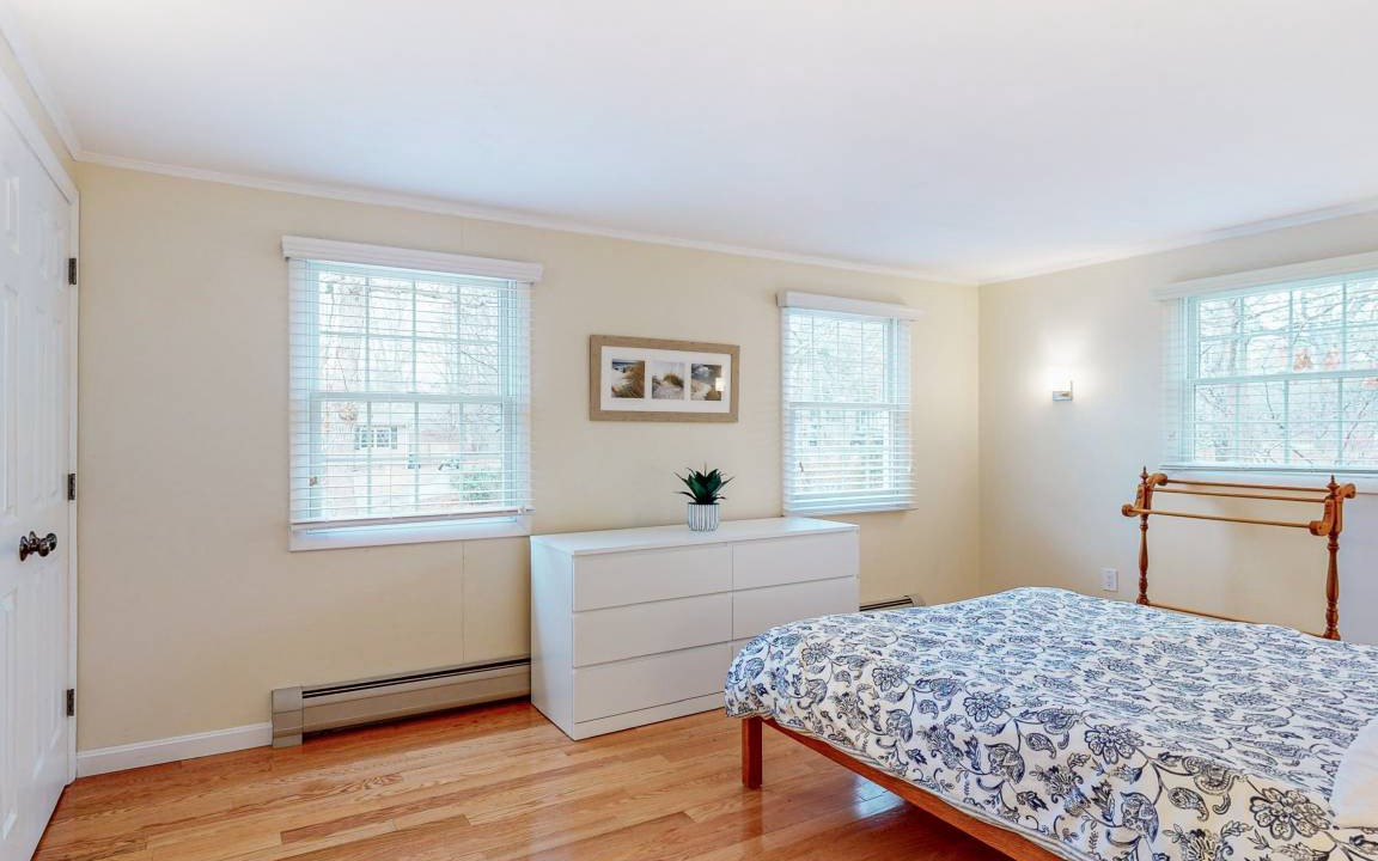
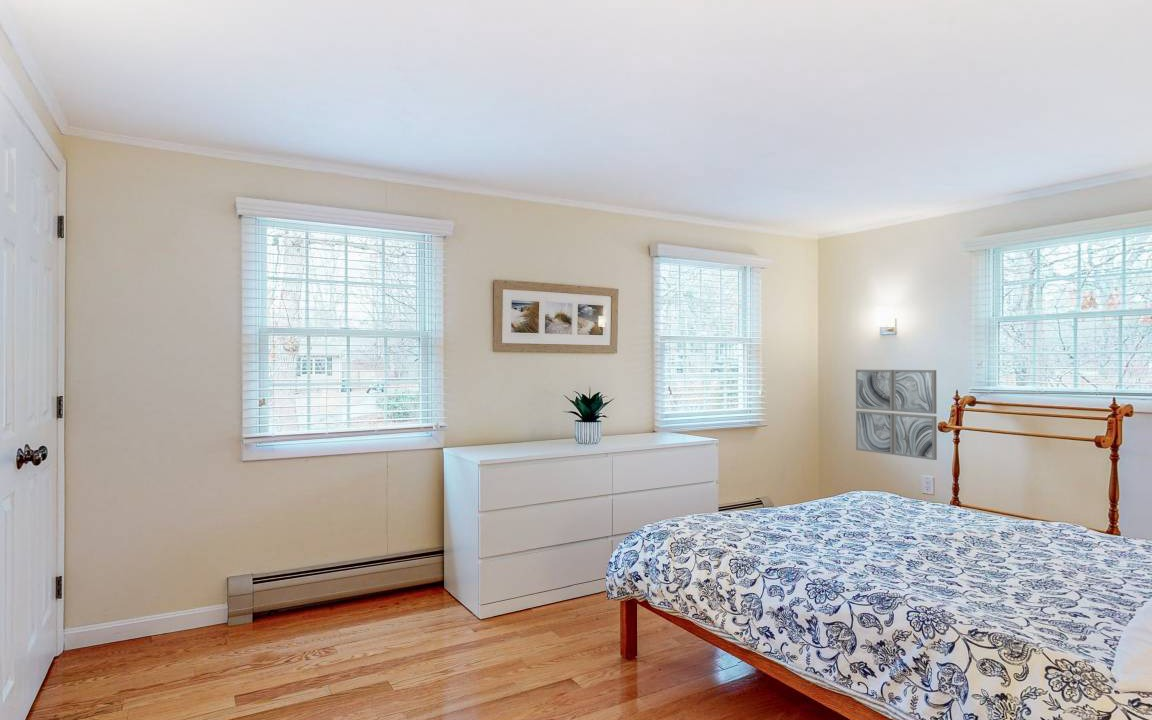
+ wall art (893, 413)
